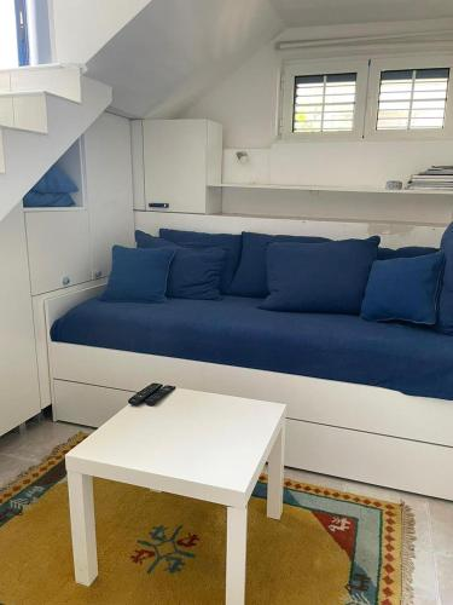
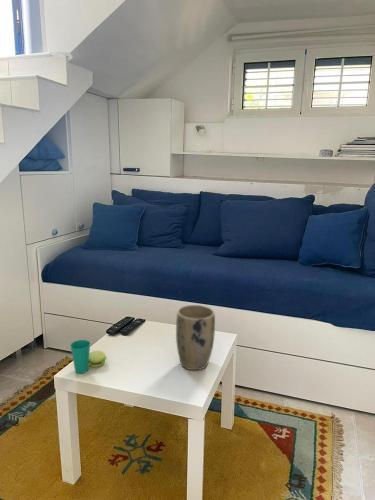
+ plant pot (195, 338)
+ cup (88, 354)
